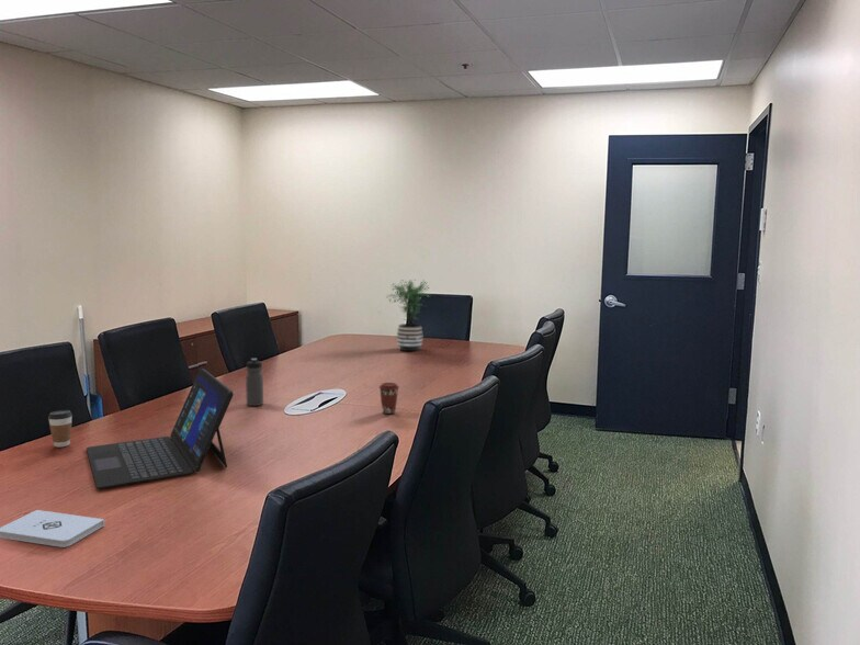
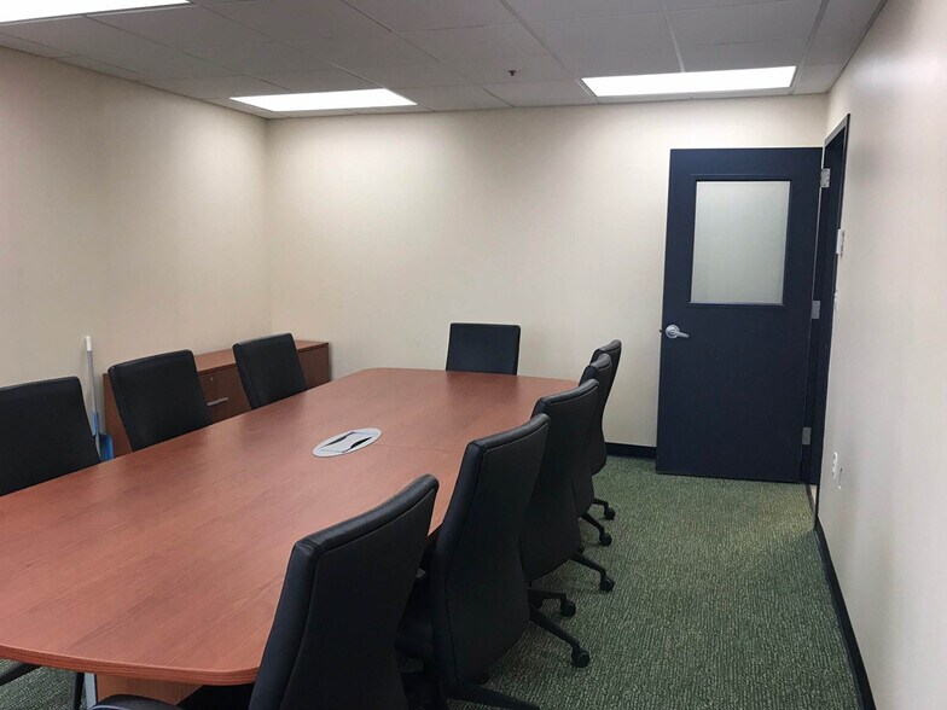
- coffee cup (60, 428)
- coffee cup (388, 398)
- water bottle (254, 381)
- potted plant (408, 314)
- notepad (50, 528)
- laptop (161, 437)
